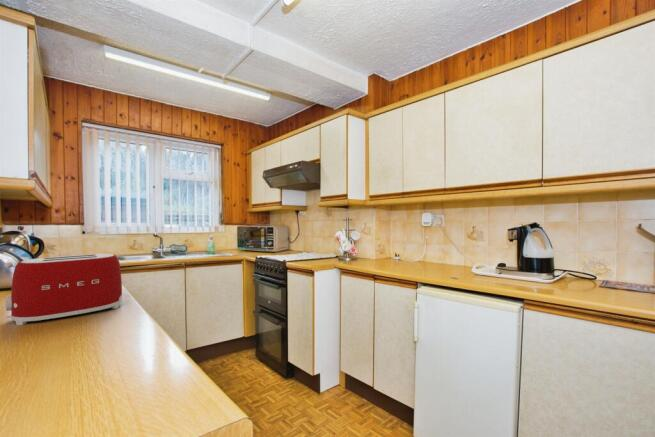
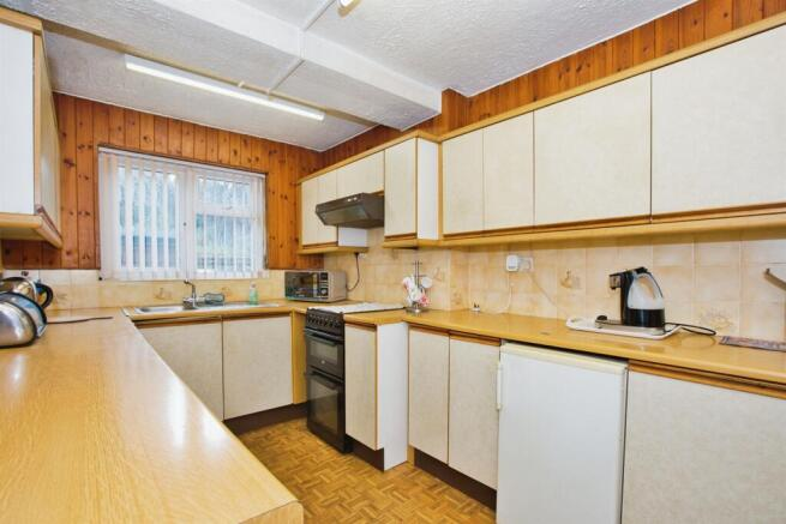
- toaster (69, 284)
